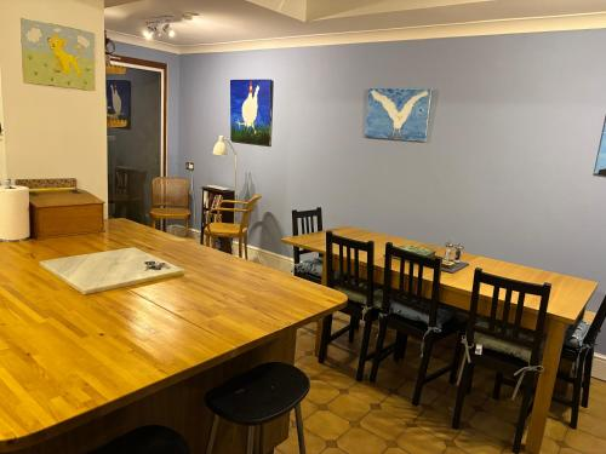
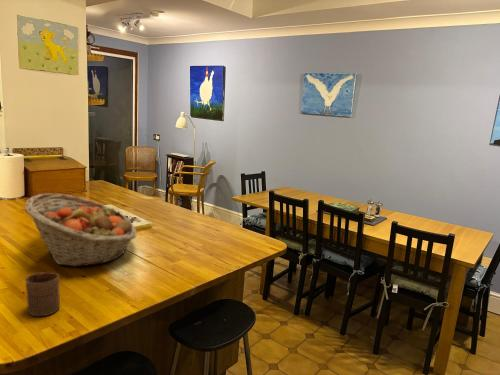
+ fruit basket (84, 225)
+ cup (42, 292)
